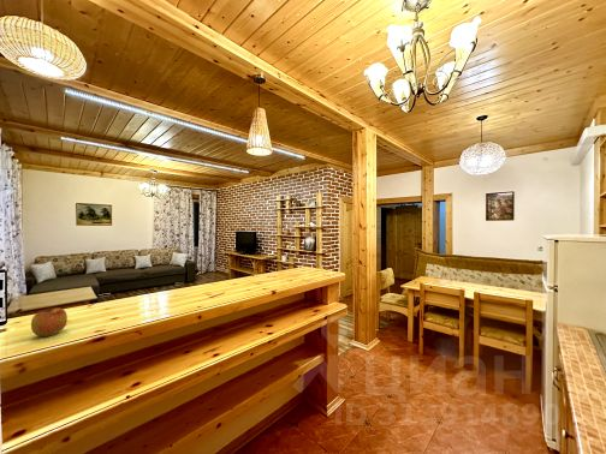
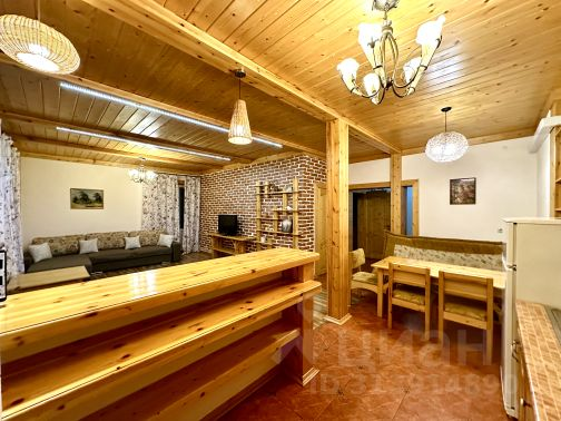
- apple (49, 319)
